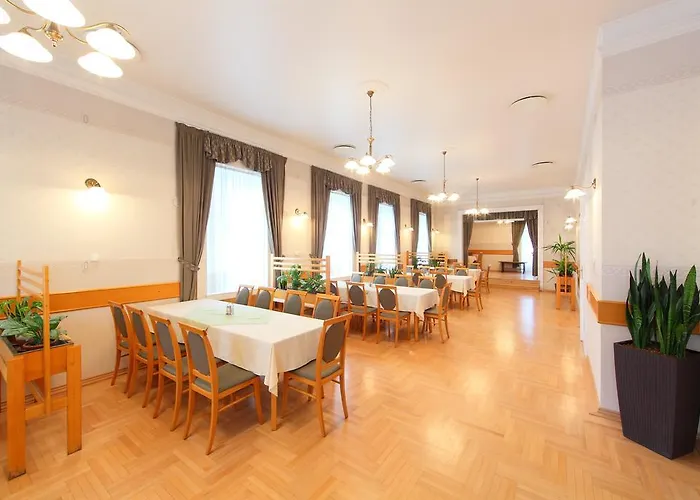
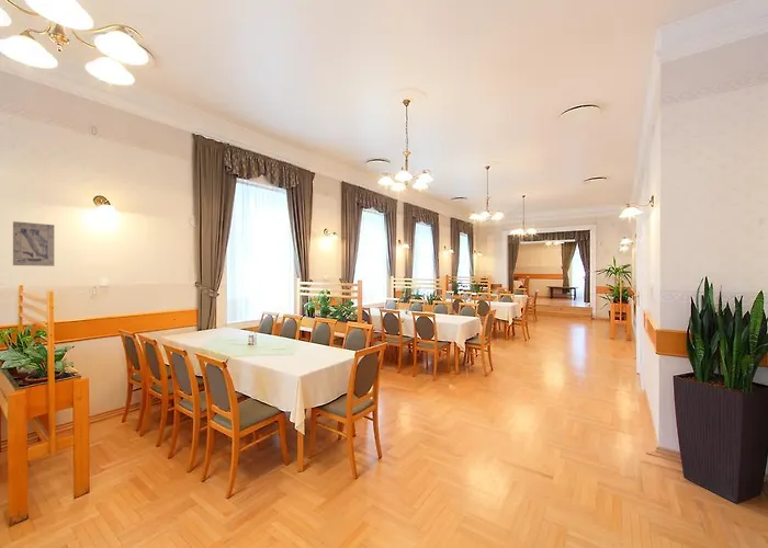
+ wall art (34, 244)
